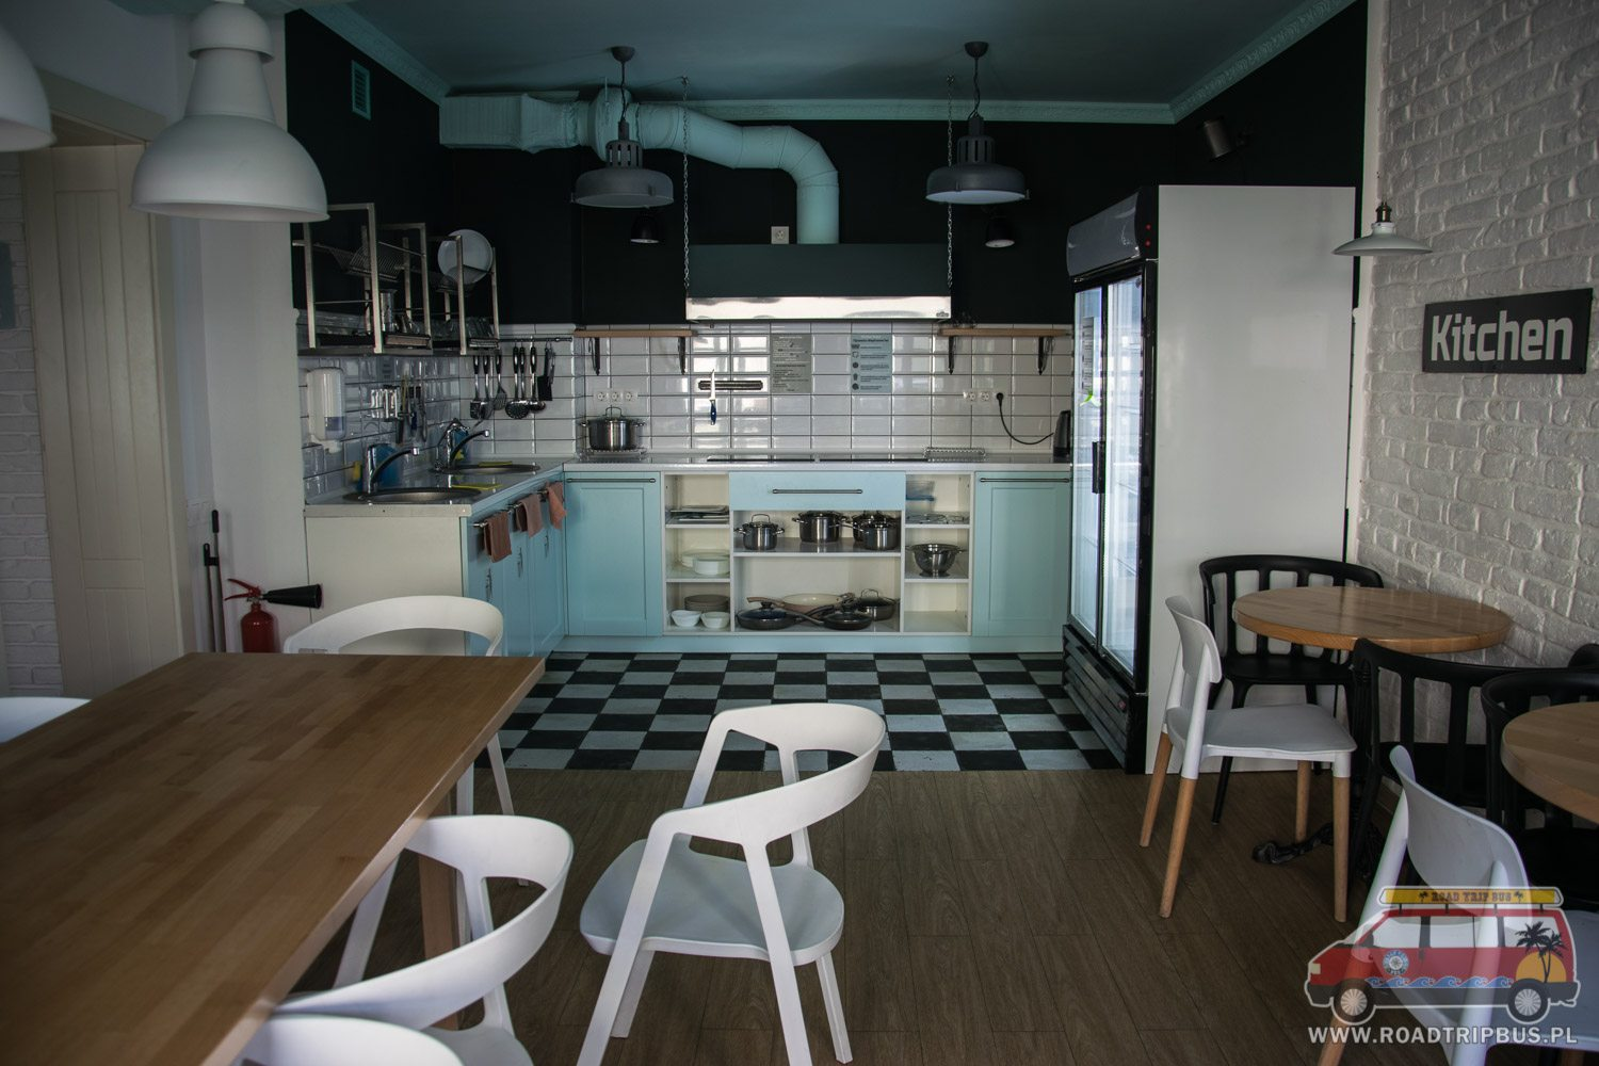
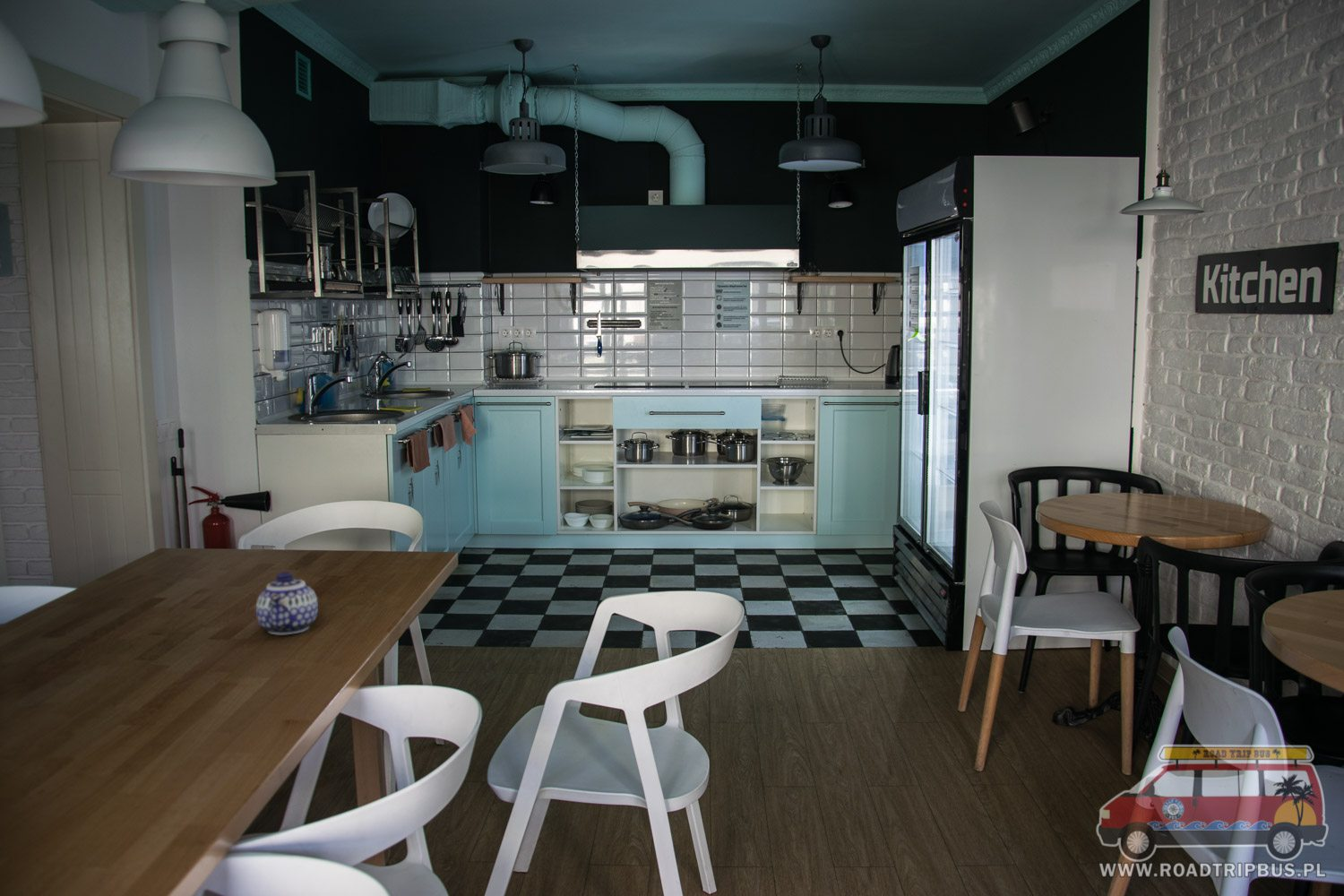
+ teapot (286, 601)
